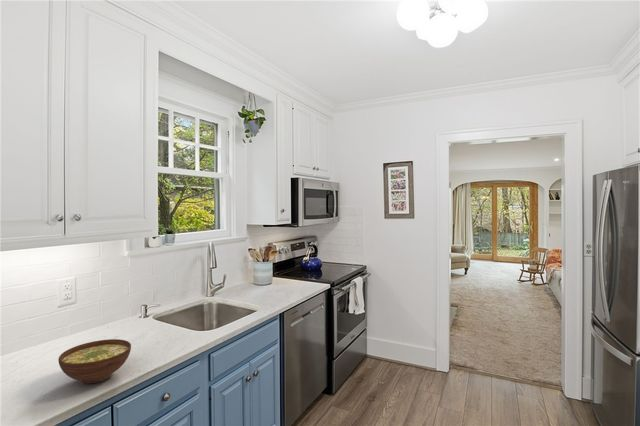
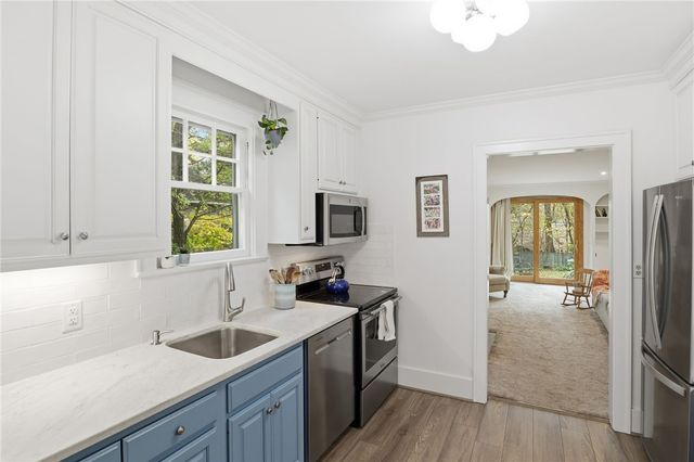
- bowl (96, 364)
